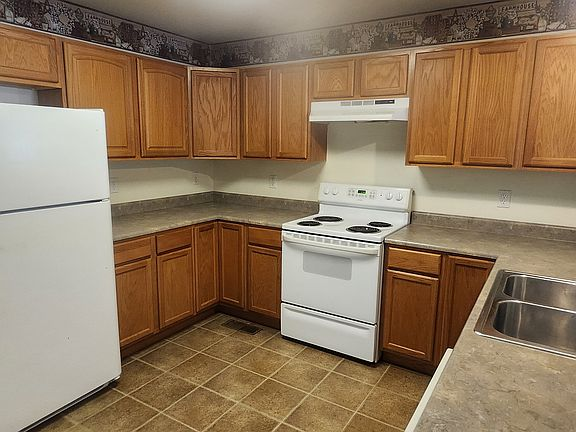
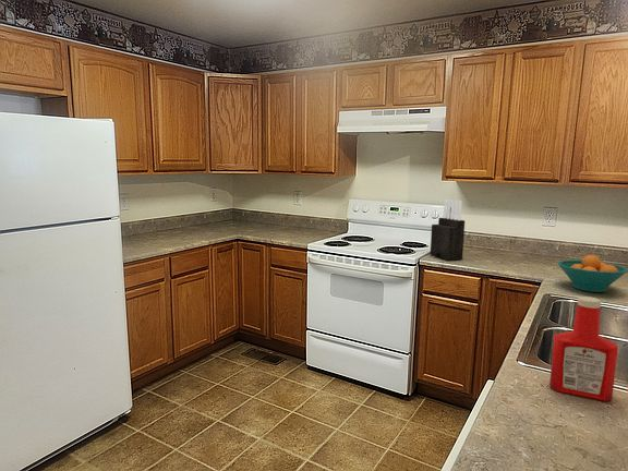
+ soap bottle (584, 346)
+ fruit bowl (591, 271)
+ knife block (446, 228)
